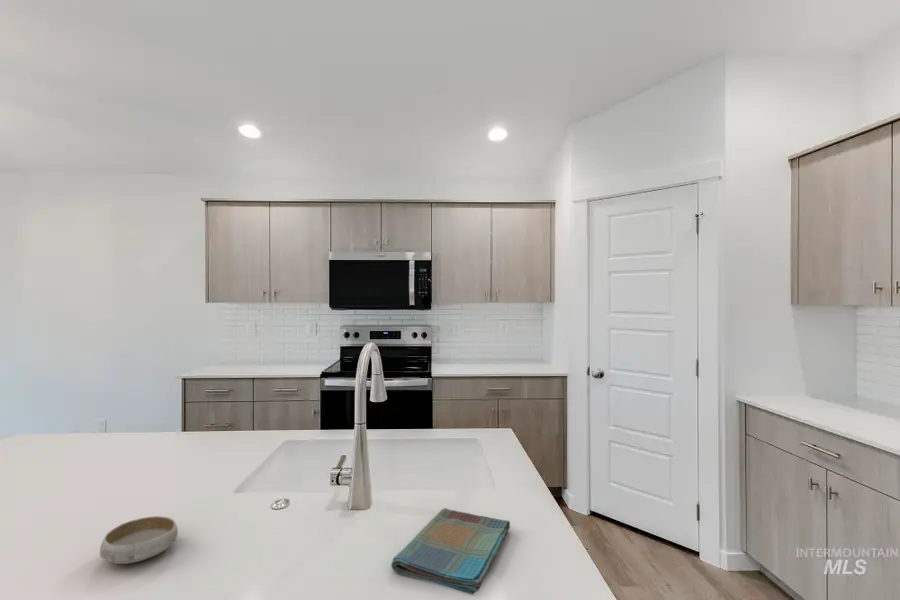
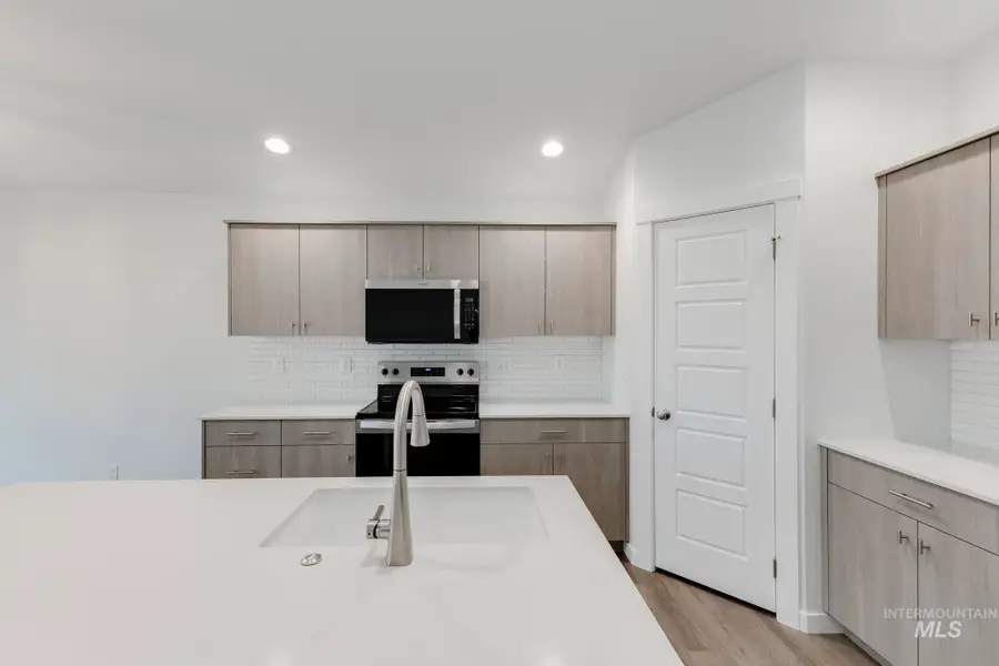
- dish towel (455, 542)
- bowl (140, 541)
